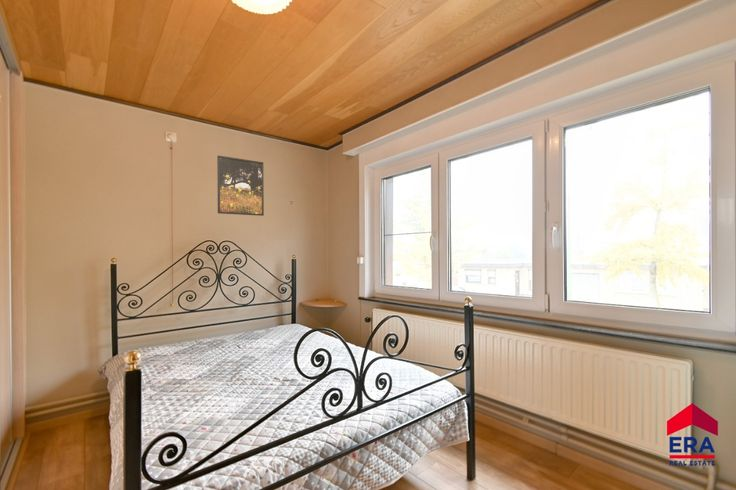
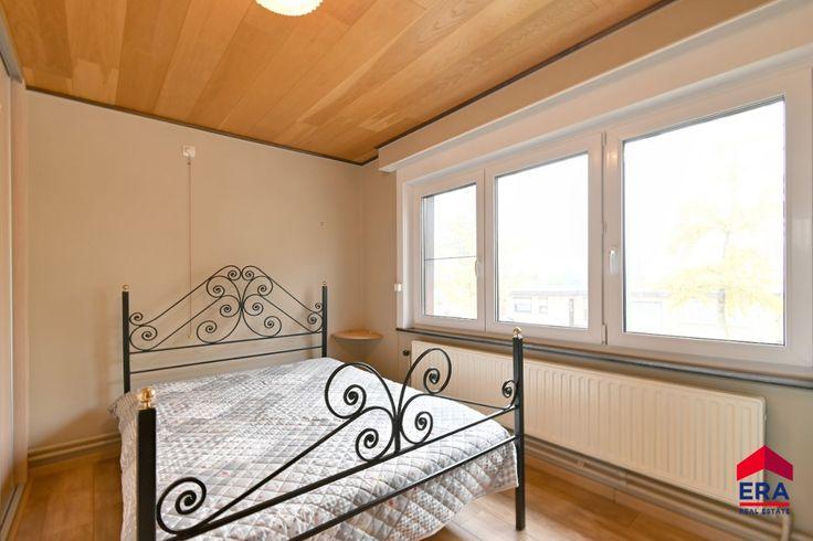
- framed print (241, 186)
